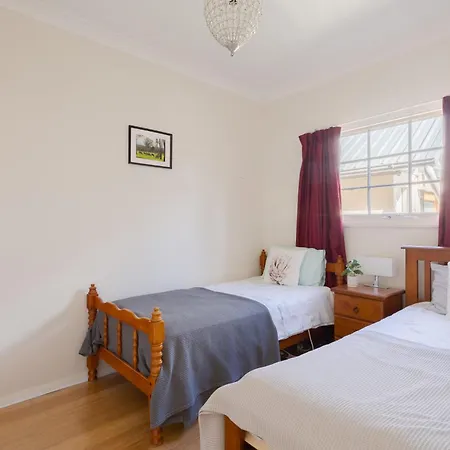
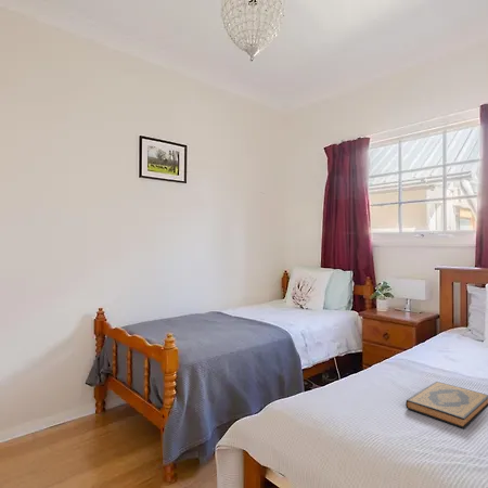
+ hardback book (448, 401)
